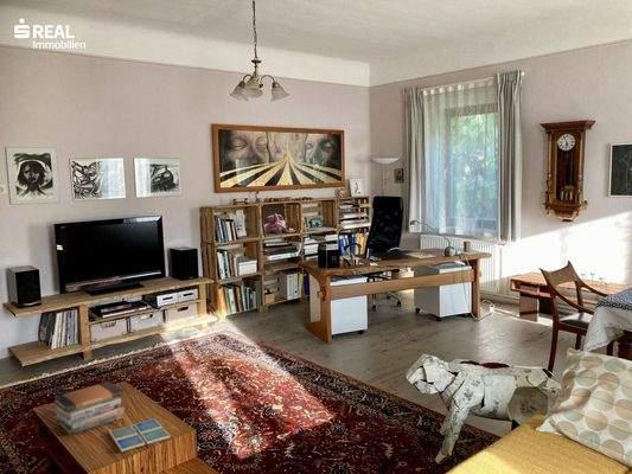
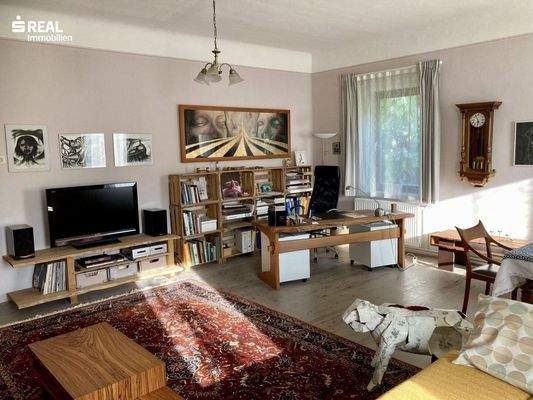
- book stack (89, 406)
- drink coaster (139, 435)
